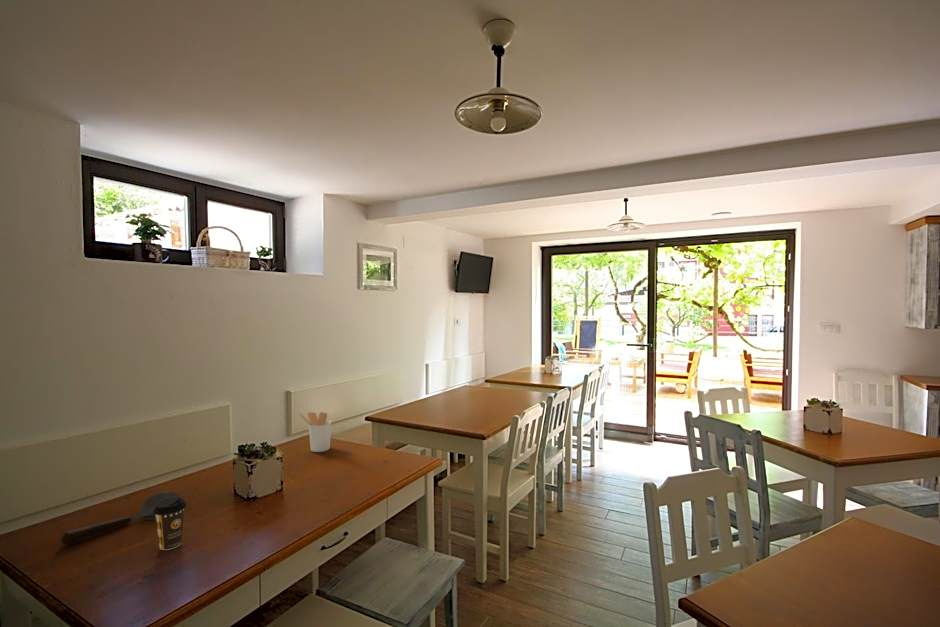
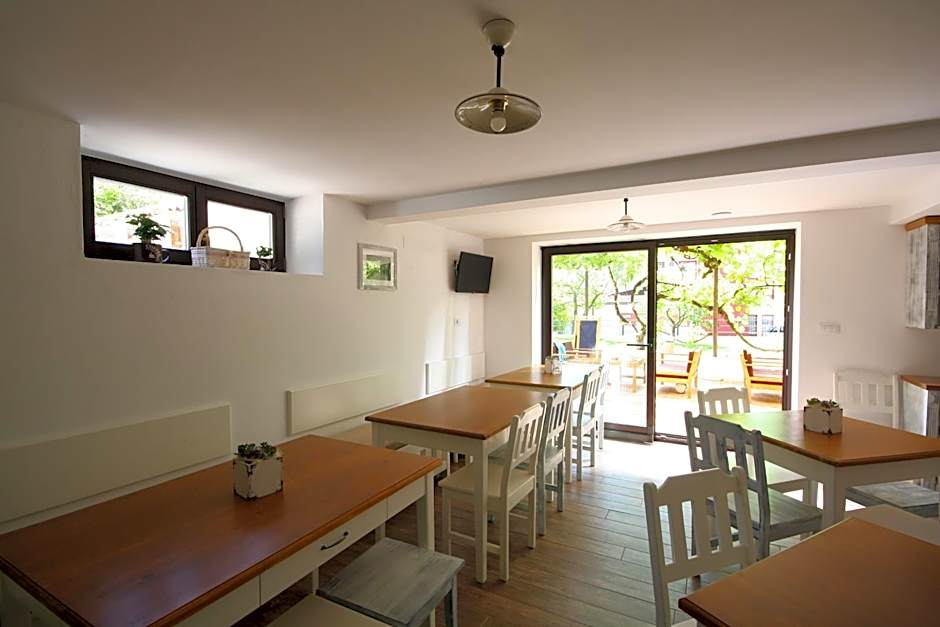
- spoon (125, 517)
- coffee cup (170, 523)
- utensil holder (314, 430)
